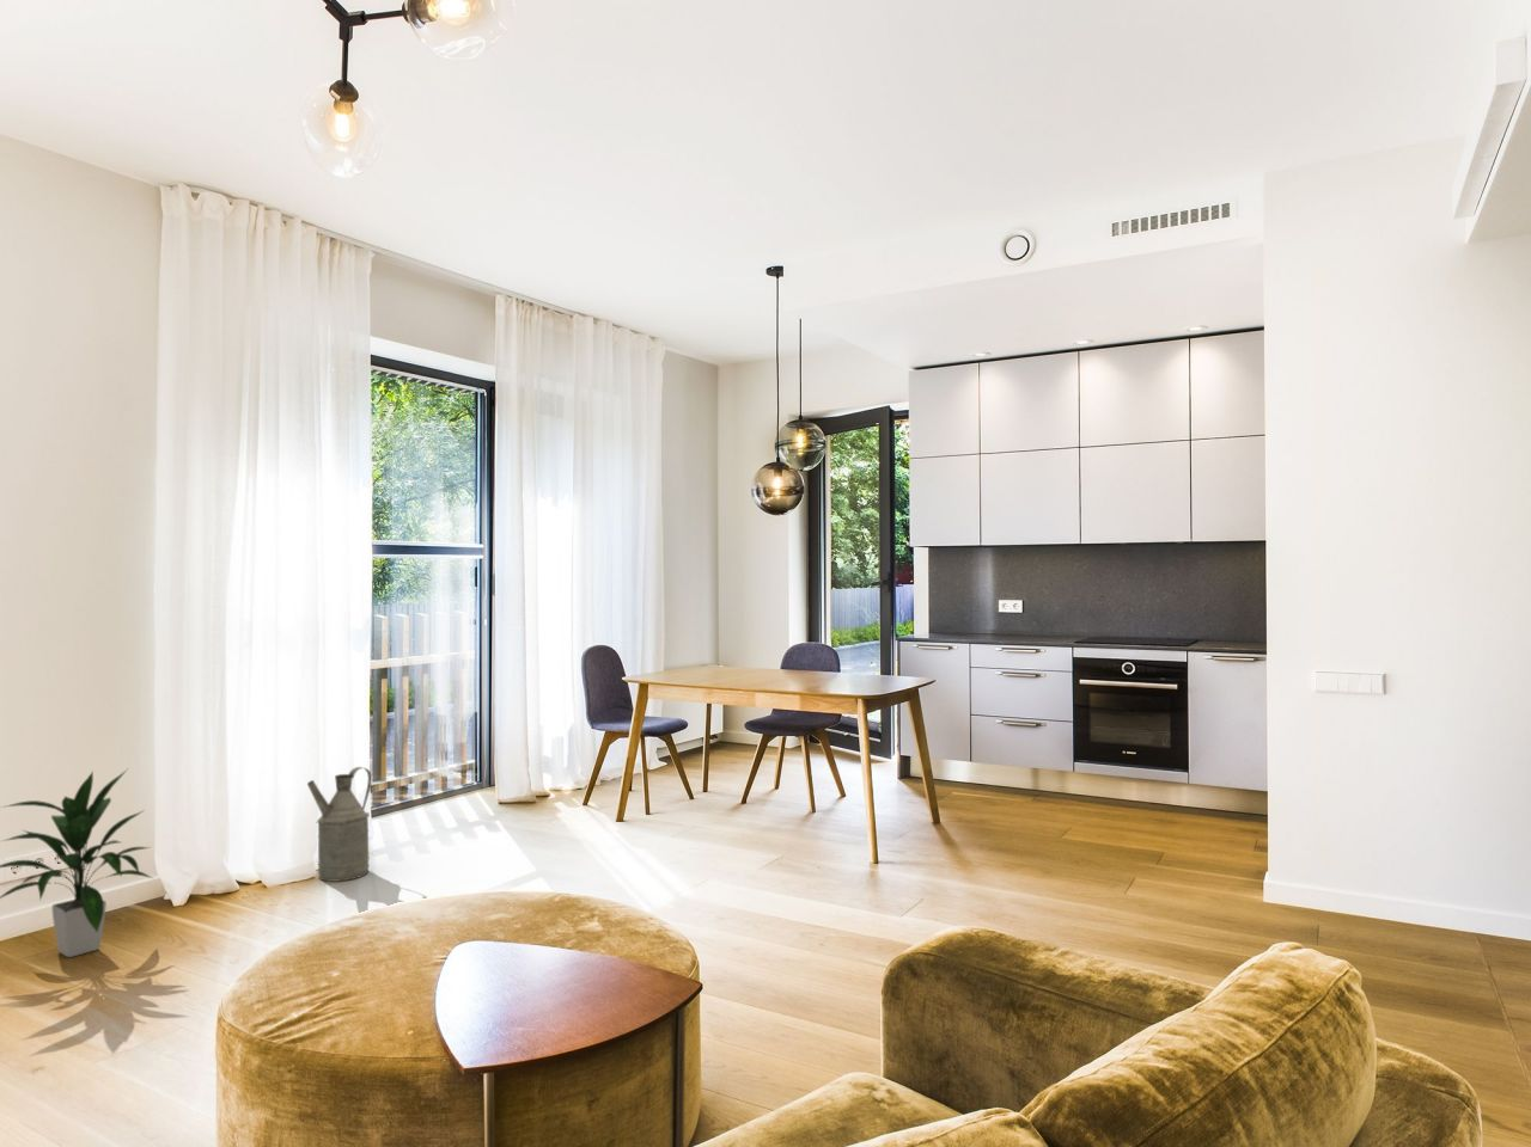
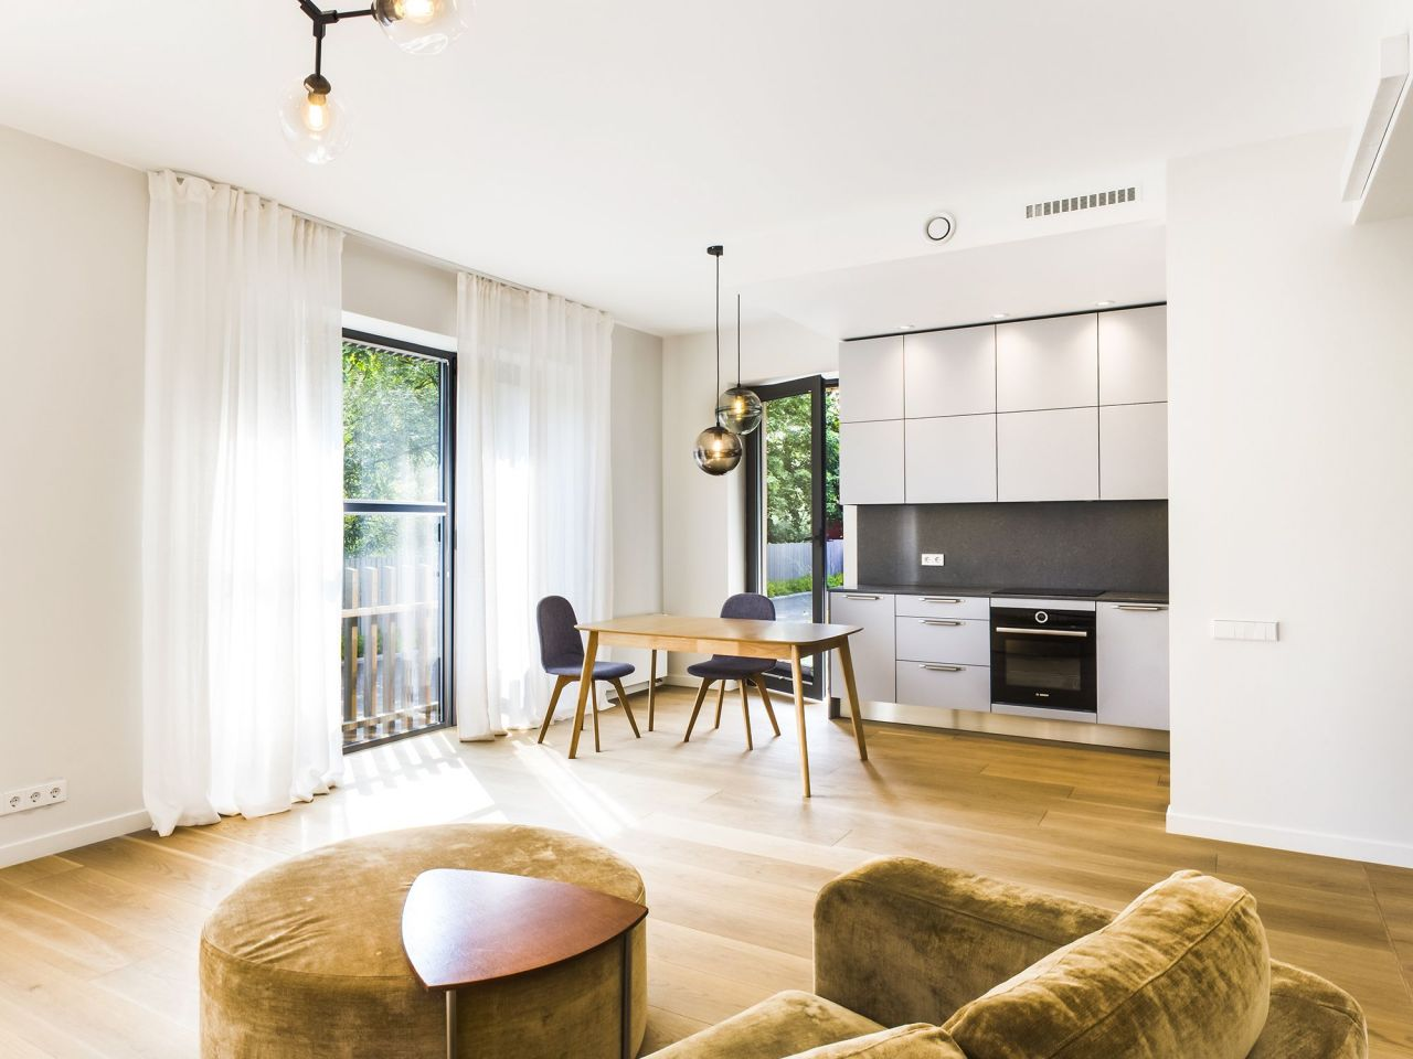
- indoor plant (77, 863)
- watering can (340, 822)
